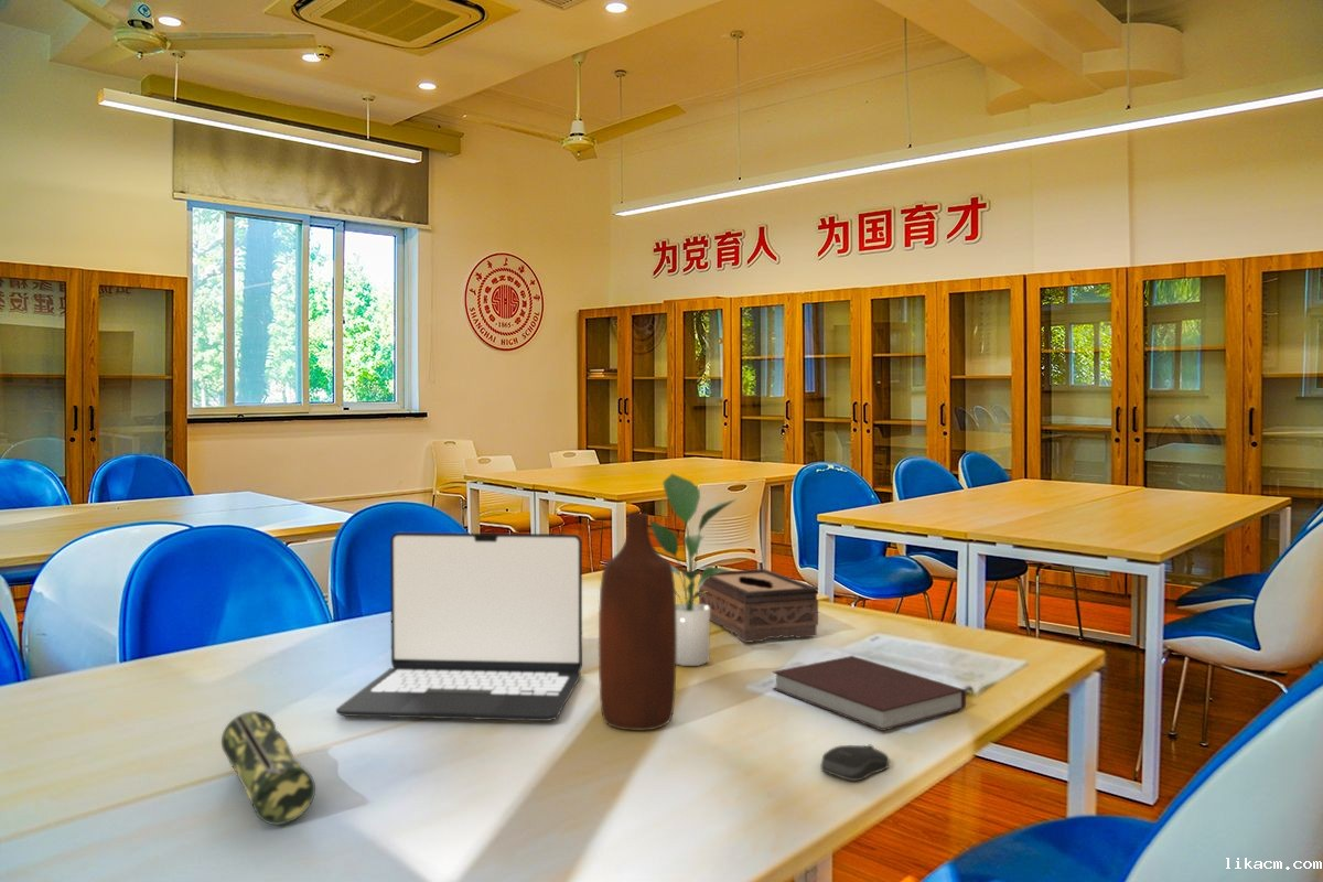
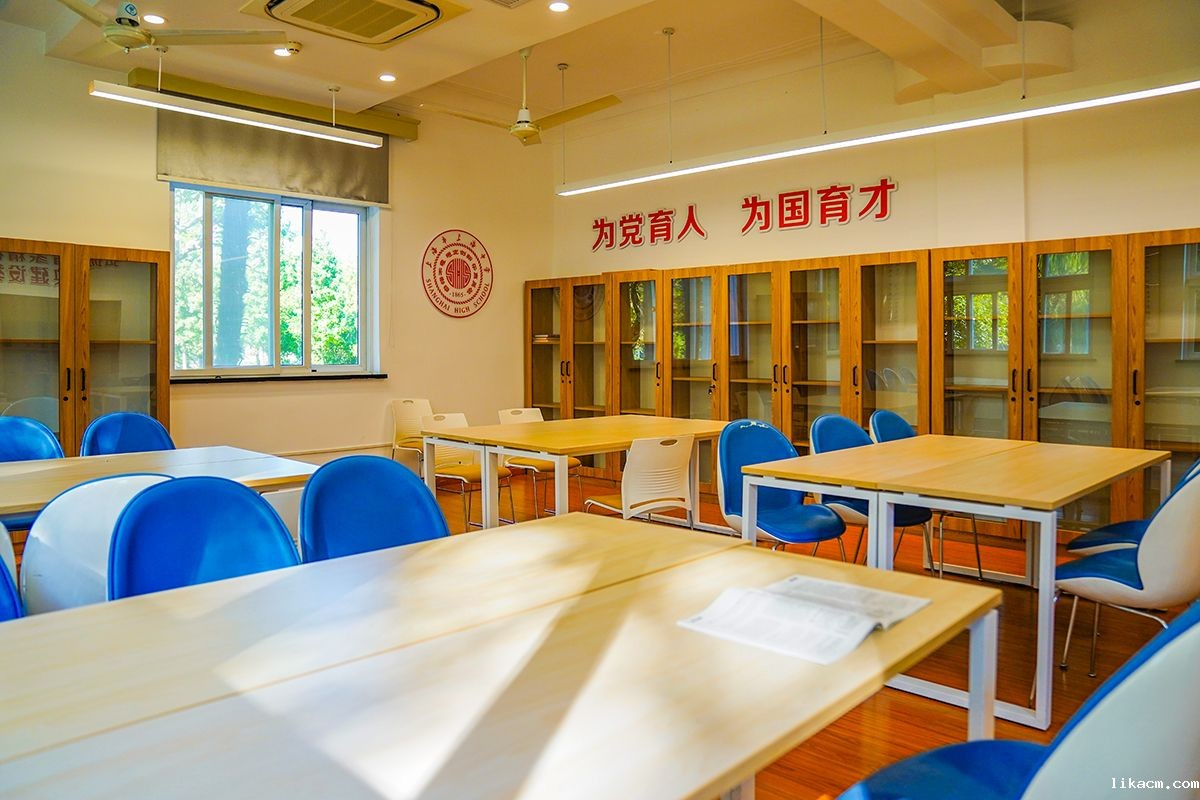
- bottle (637, 616)
- potted plant (685, 570)
- tissue box (755, 603)
- computer mouse (854, 757)
- notebook (865, 689)
- laptop (466, 619)
- pencil case (268, 765)
